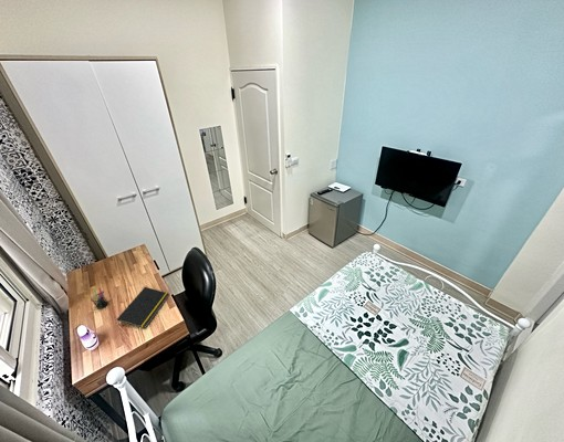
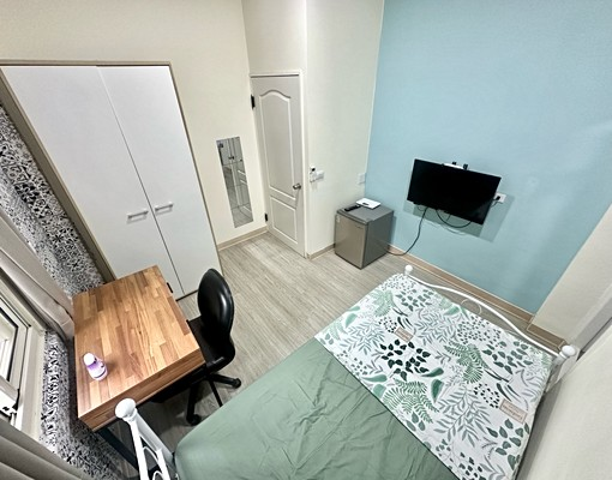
- notepad (145, 306)
- pen holder (98, 296)
